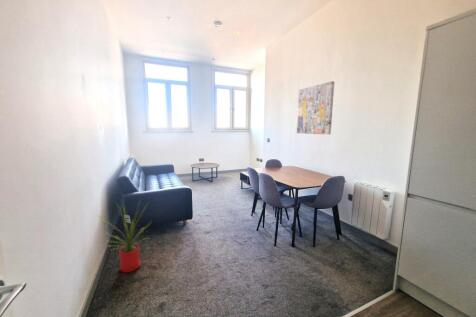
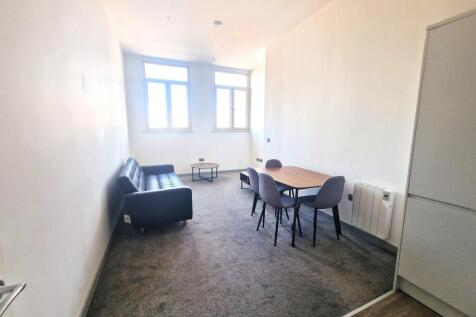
- house plant (127, 236)
- wall art (313, 110)
